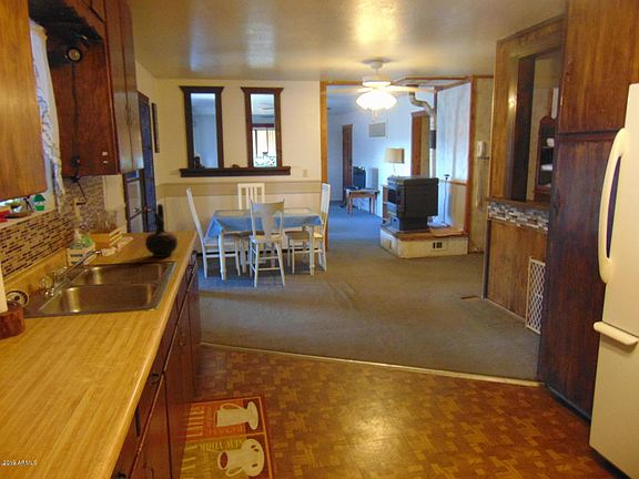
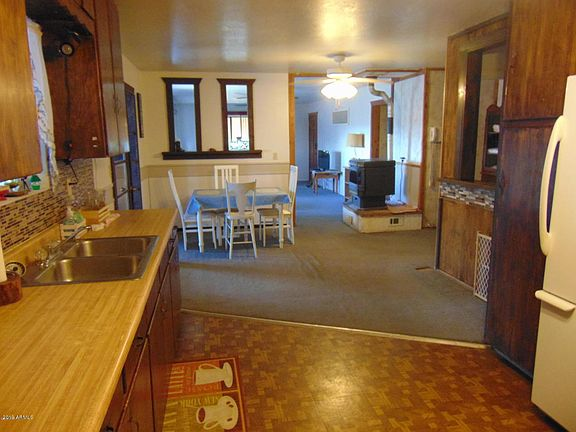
- ceramic jug (161, 230)
